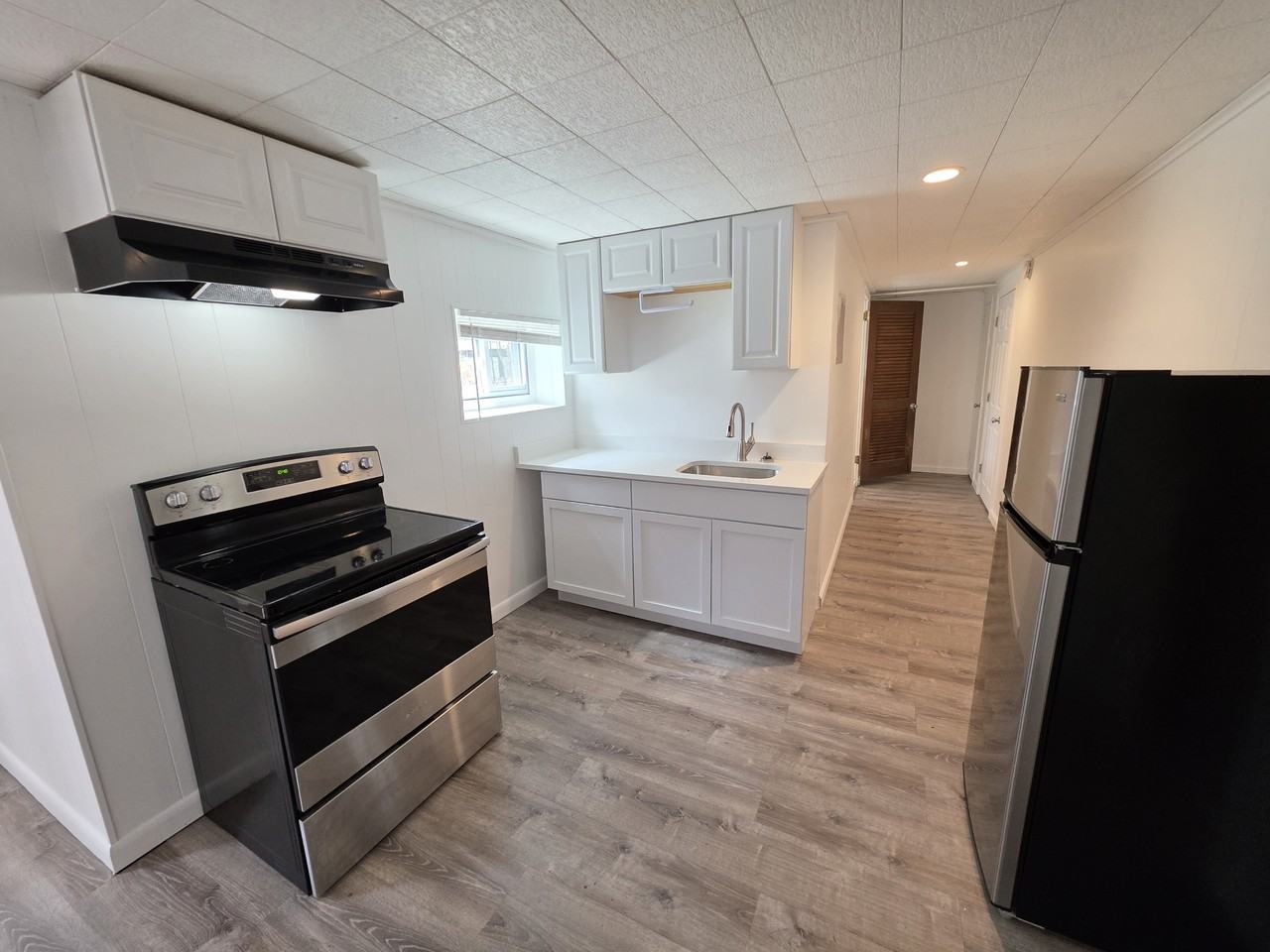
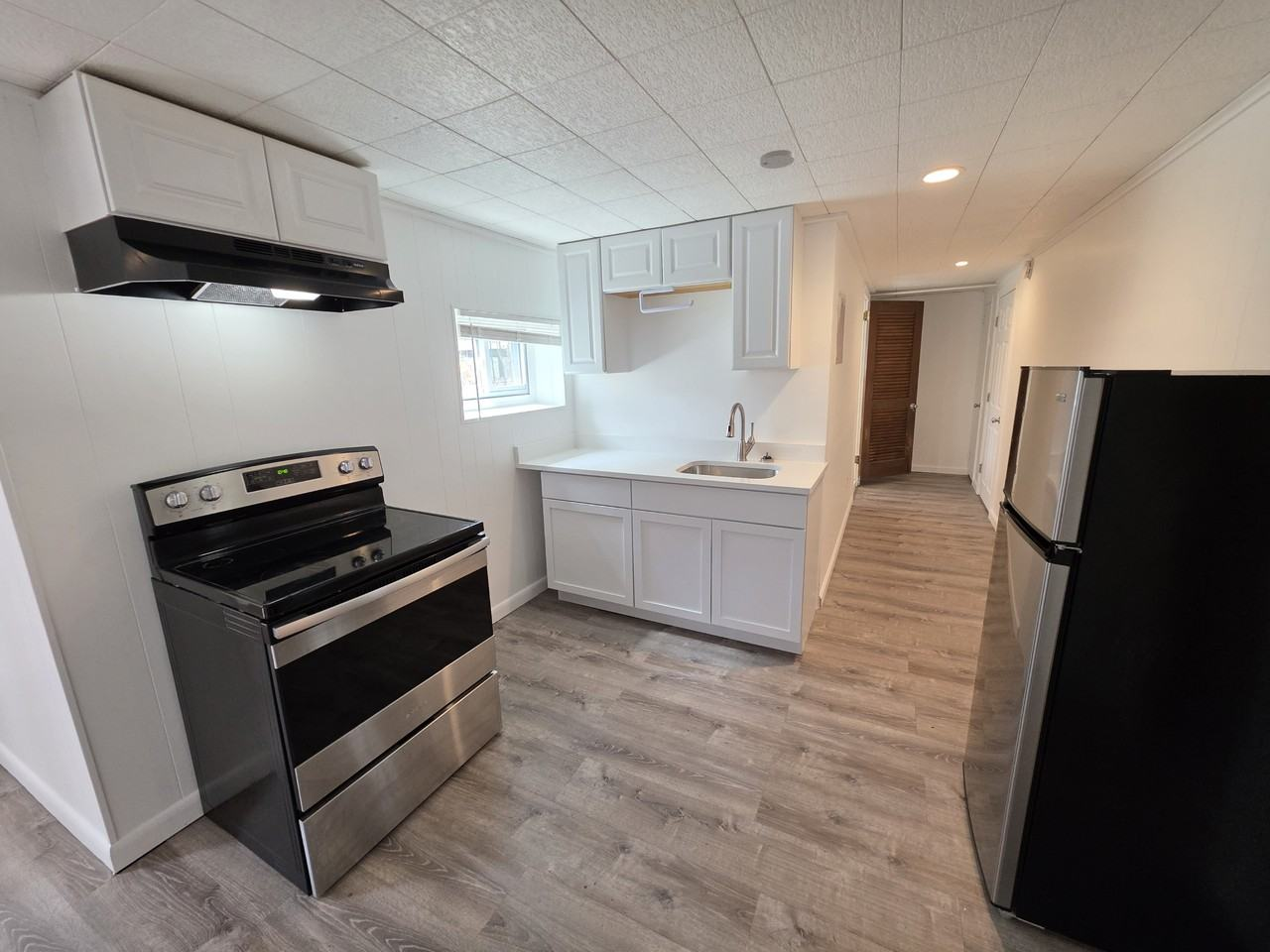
+ smoke detector (777, 159)
